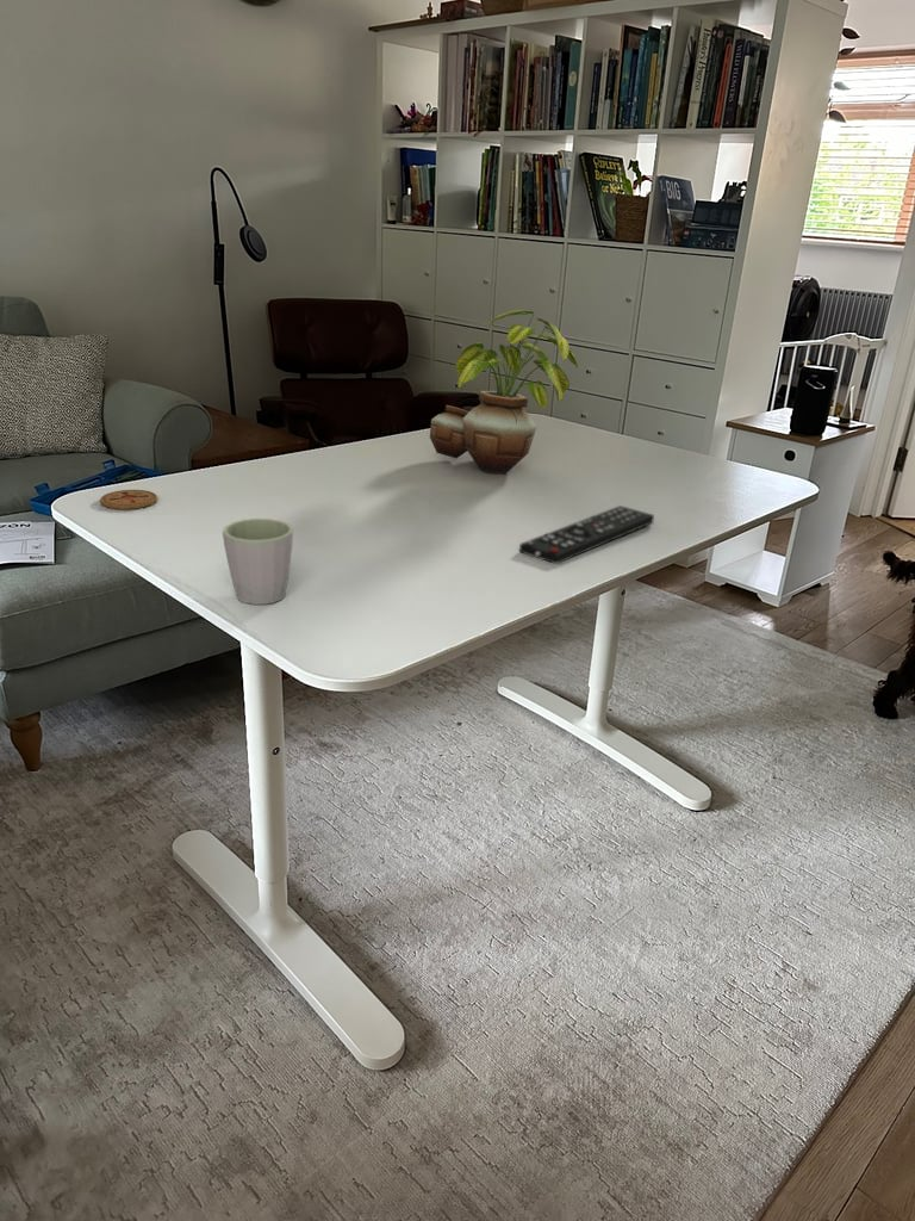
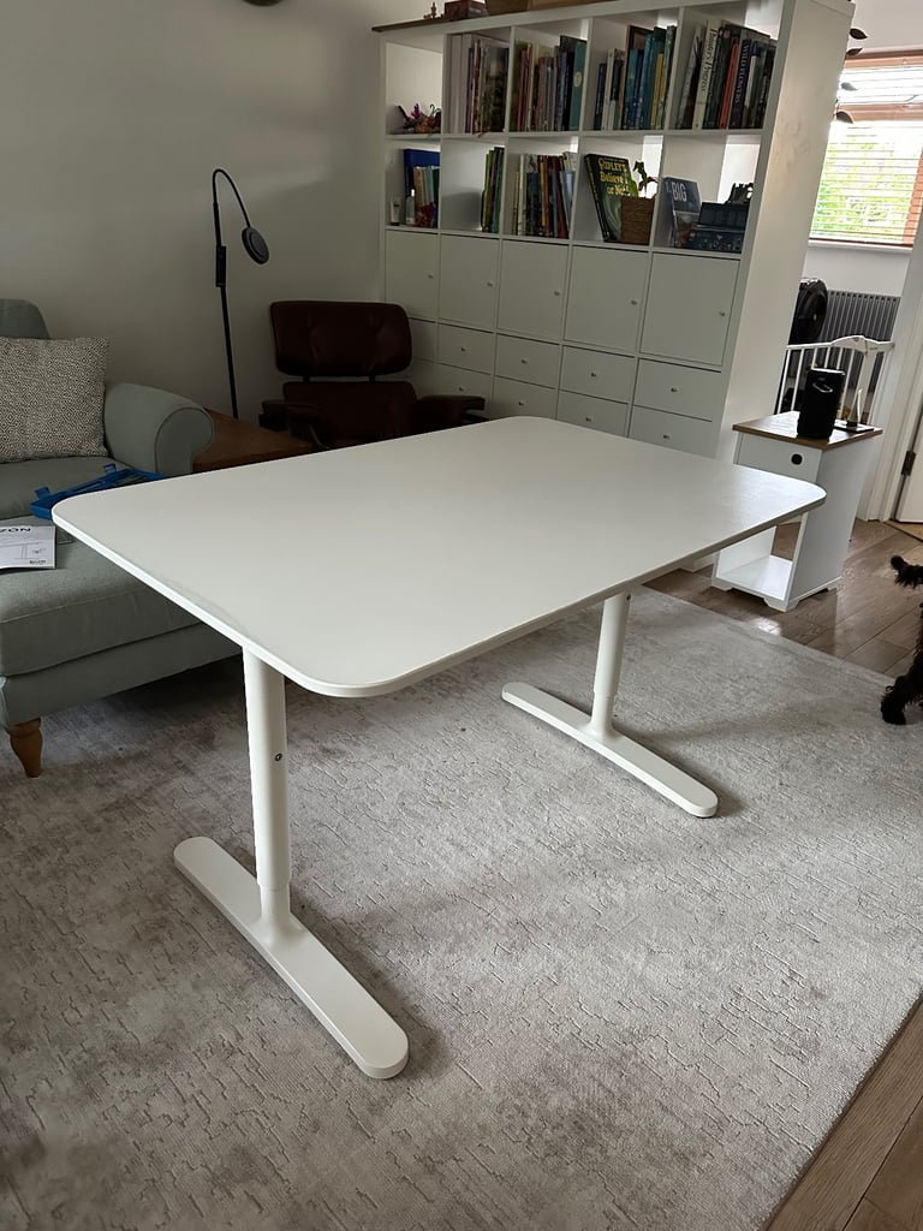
- mug (259, 557)
- potted plant (506, 390)
- remote control (590, 531)
- coaster (129, 498)
